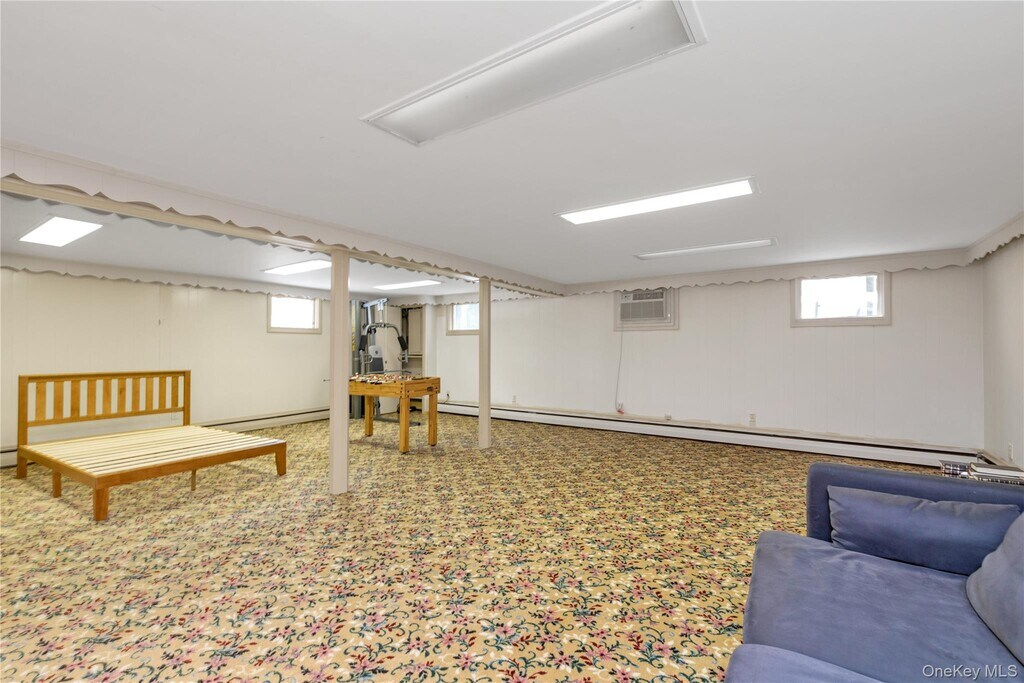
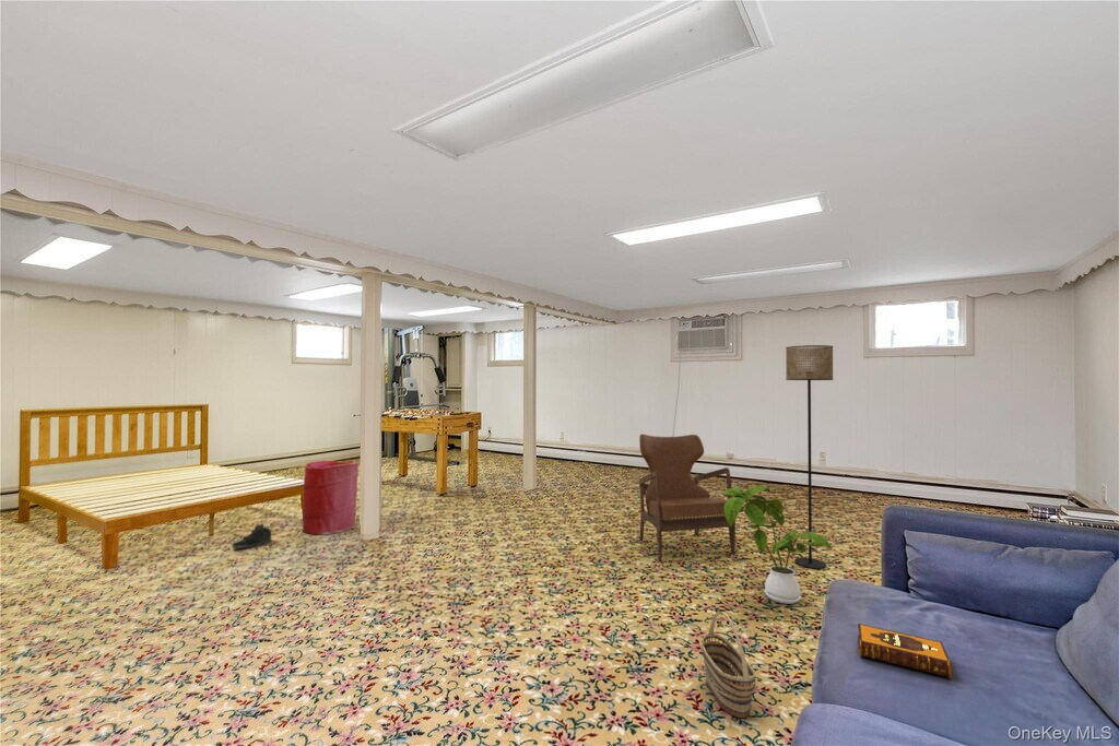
+ hardback book (900, 649)
+ house plant (766, 543)
+ armchair (683, 492)
+ laundry hamper (331, 494)
+ basket (727, 655)
+ floor lamp (809, 454)
+ sneaker (251, 535)
